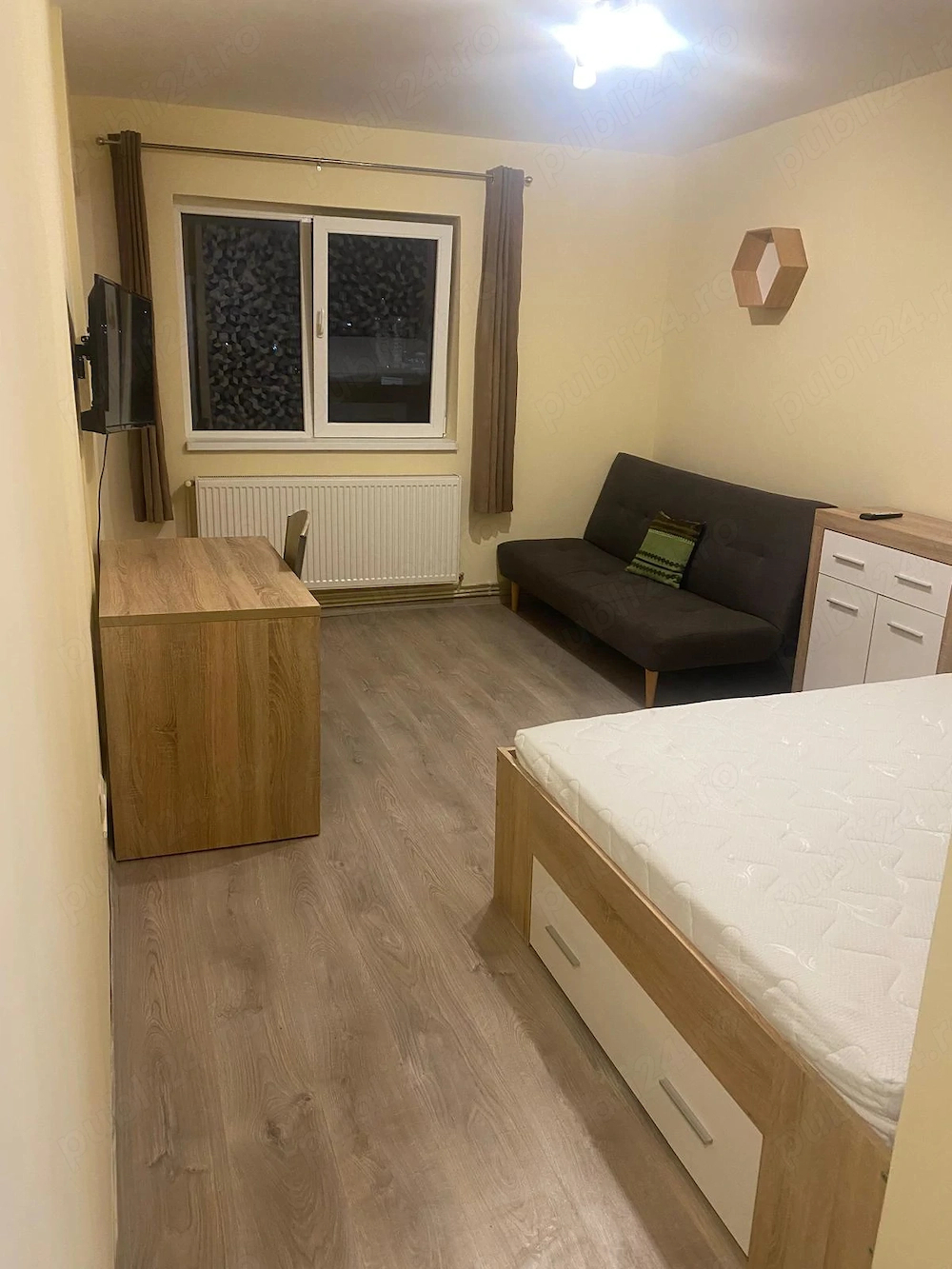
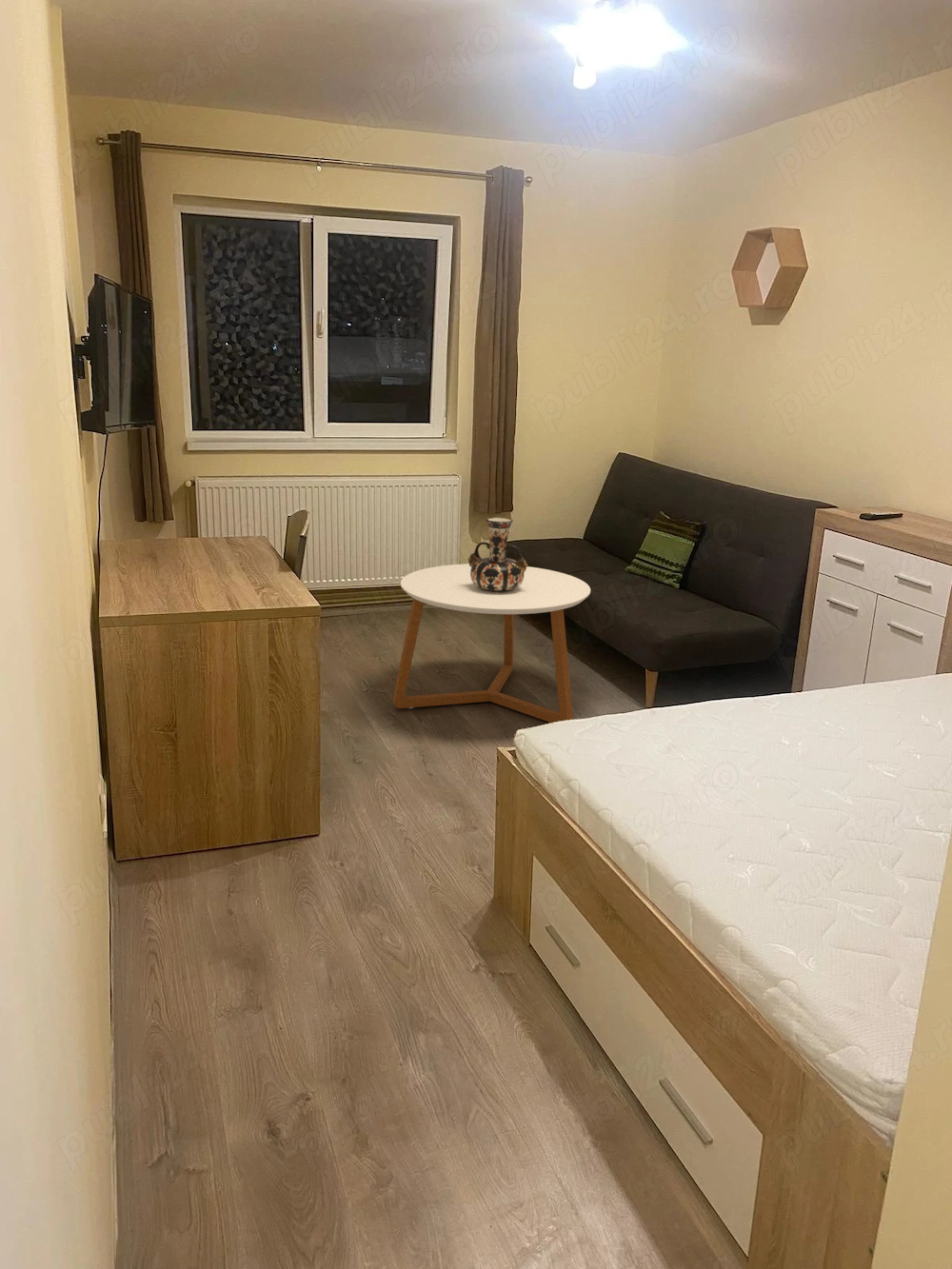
+ coffee table (505, 644)
+ decorative vase (498, 553)
